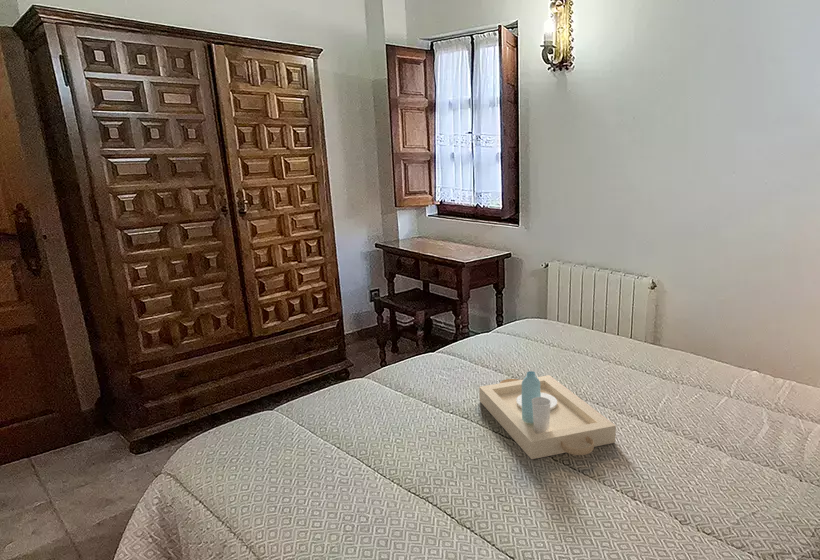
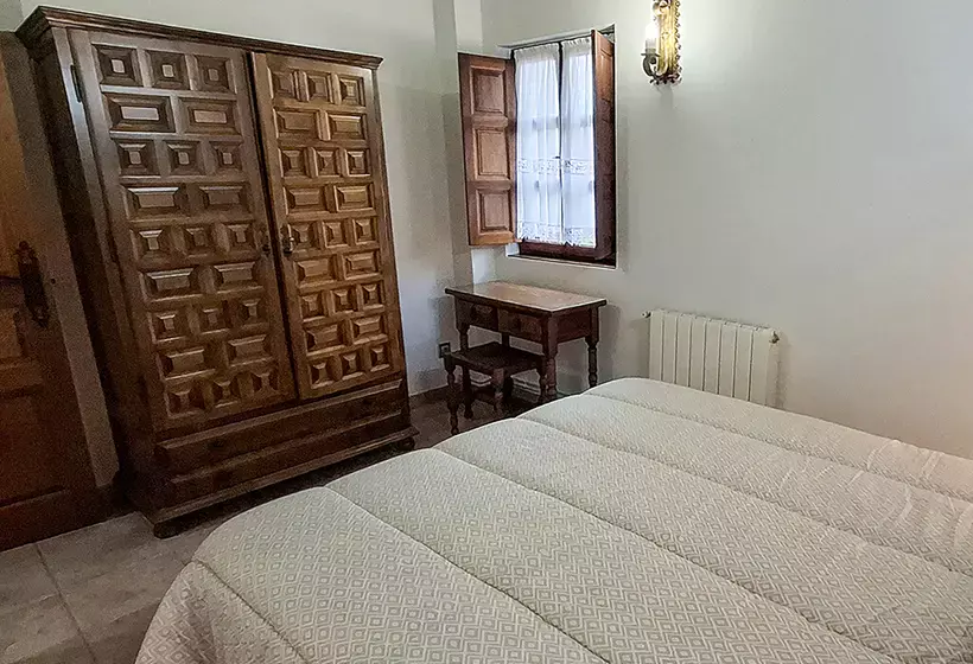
- serving tray (541, 392)
